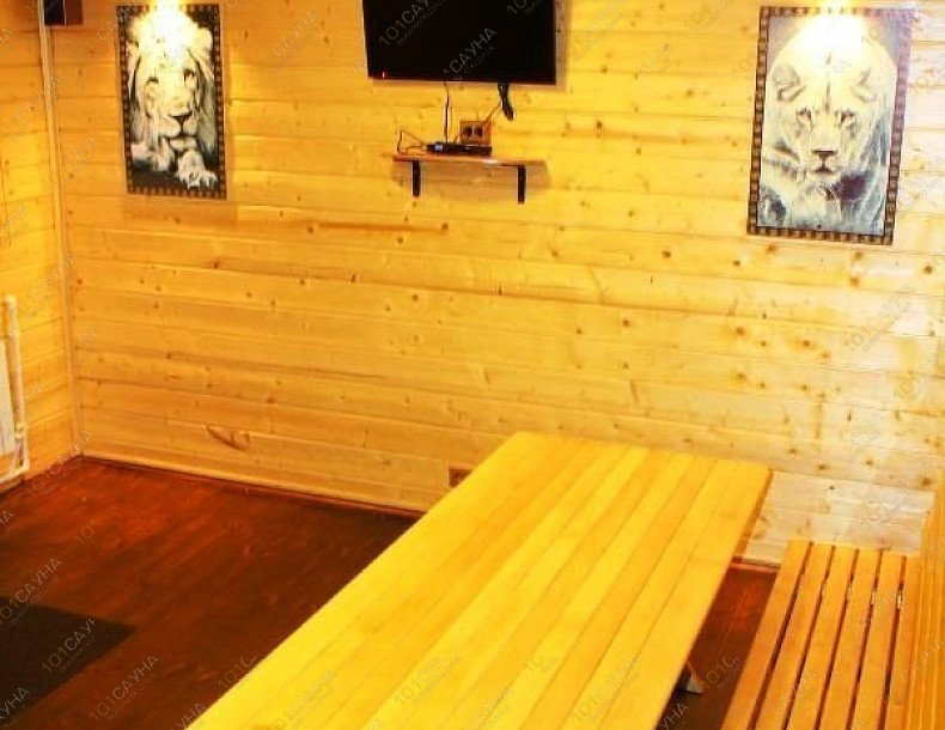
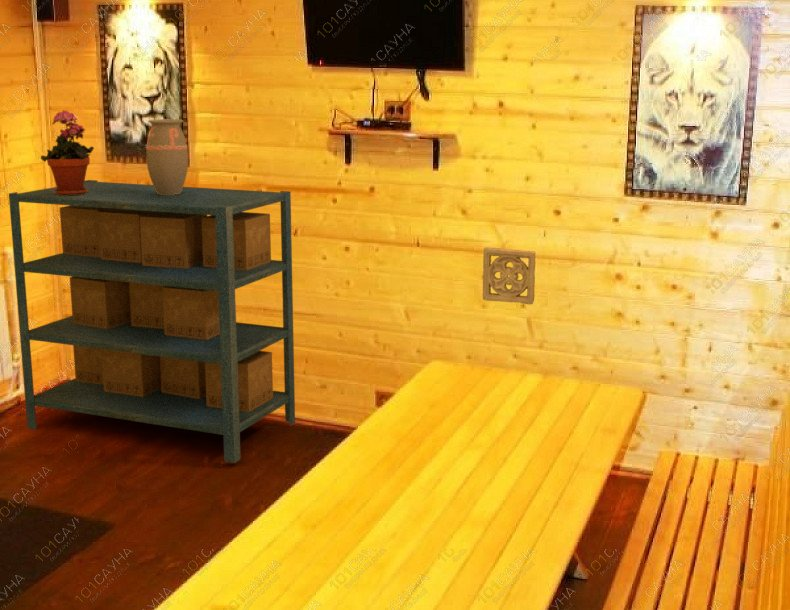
+ shelving unit (156, 312)
+ decorative vase (167, 156)
+ potted plant (69, 151)
+ wall ornament (509, 275)
